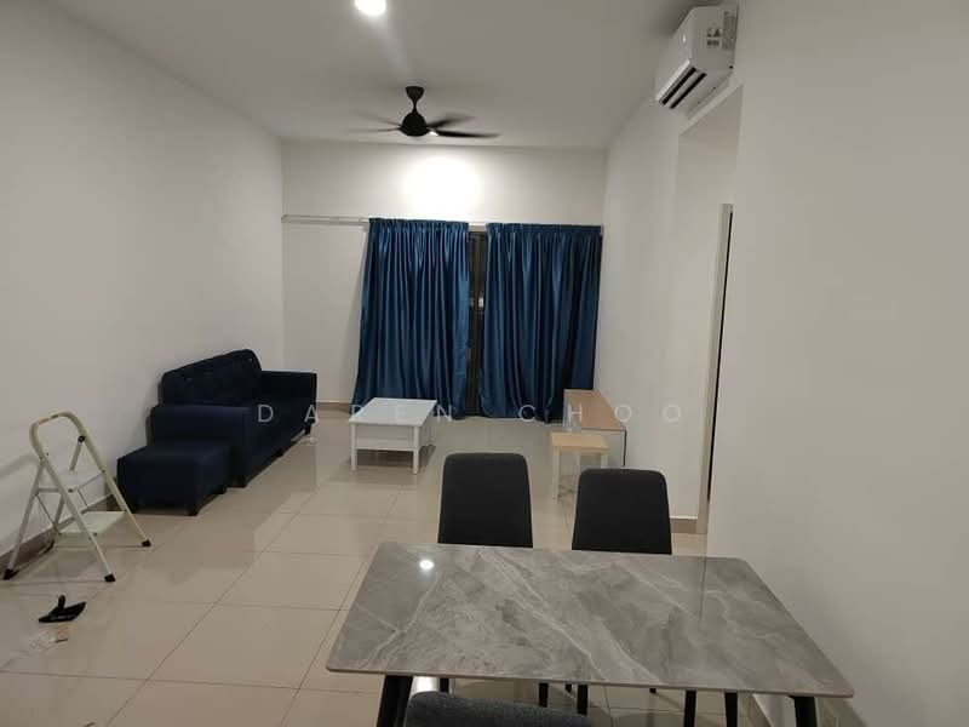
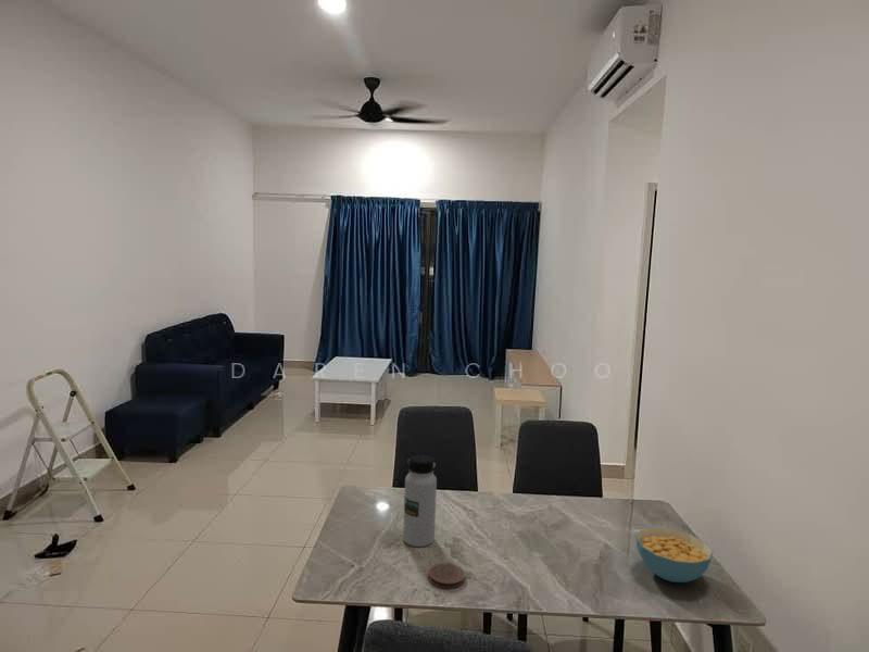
+ cereal bowl (671, 560)
+ water bottle (419, 499)
+ coaster (446, 575)
